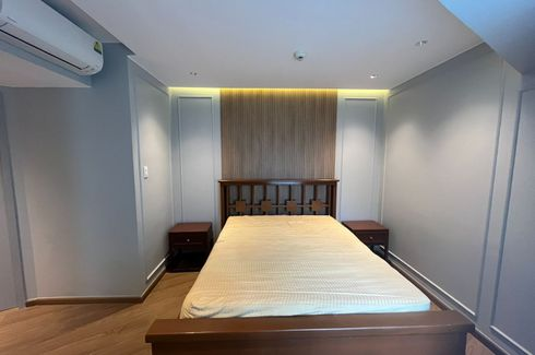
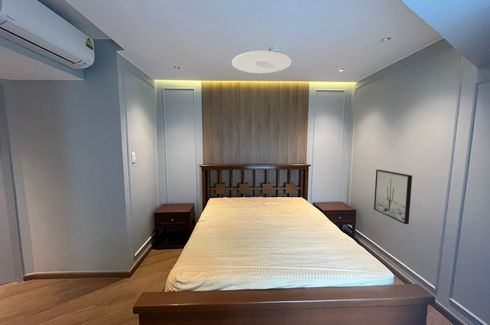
+ wall art (390, 194)
+ ceiling light (261, 60)
